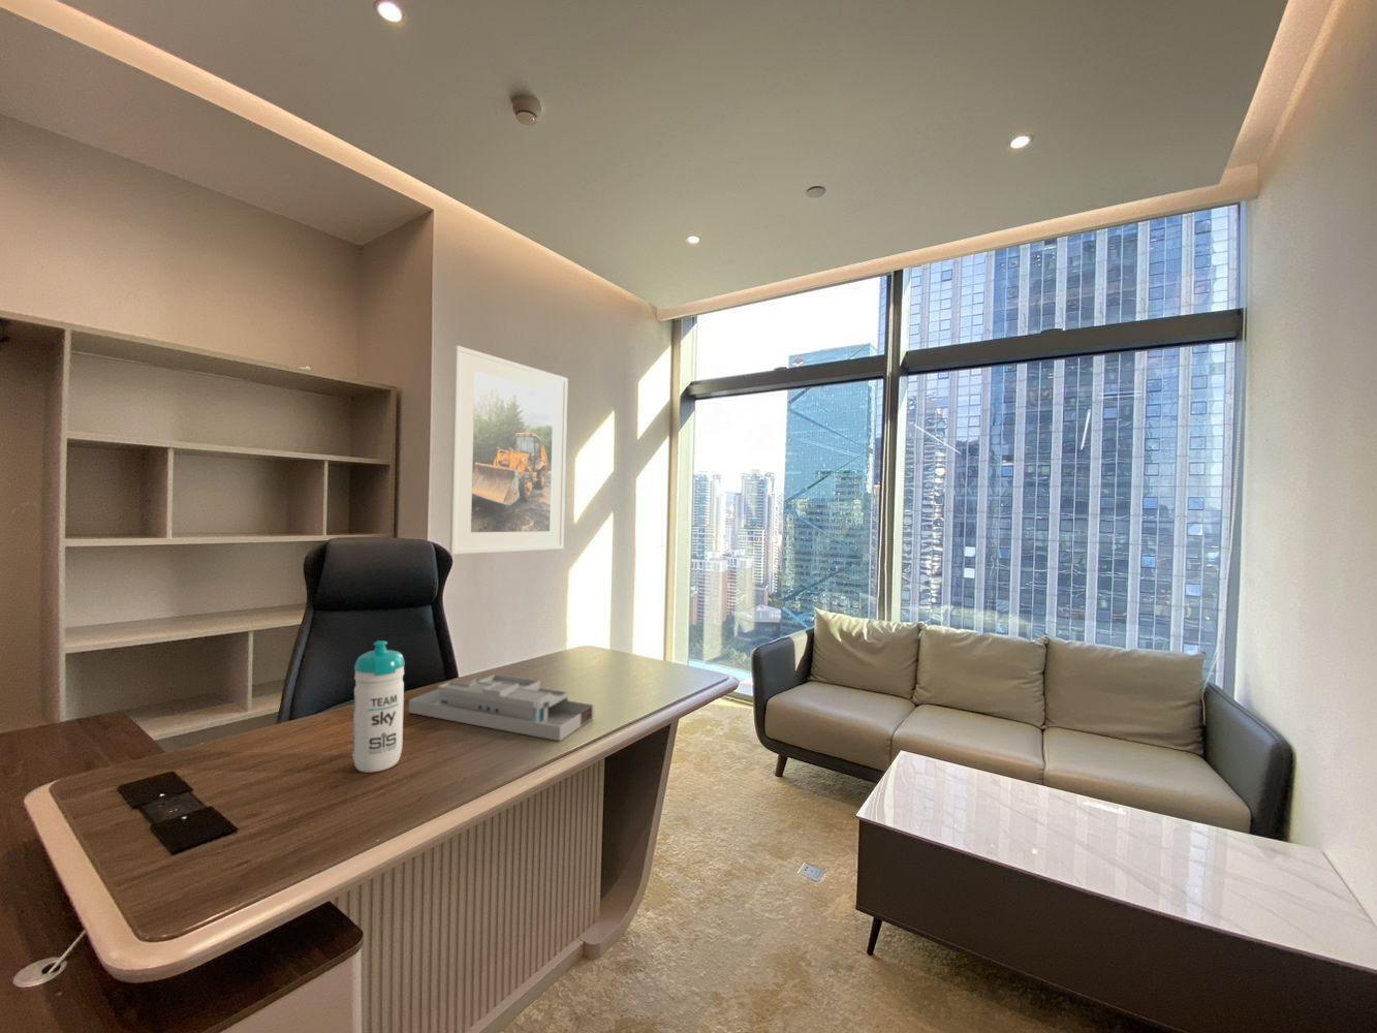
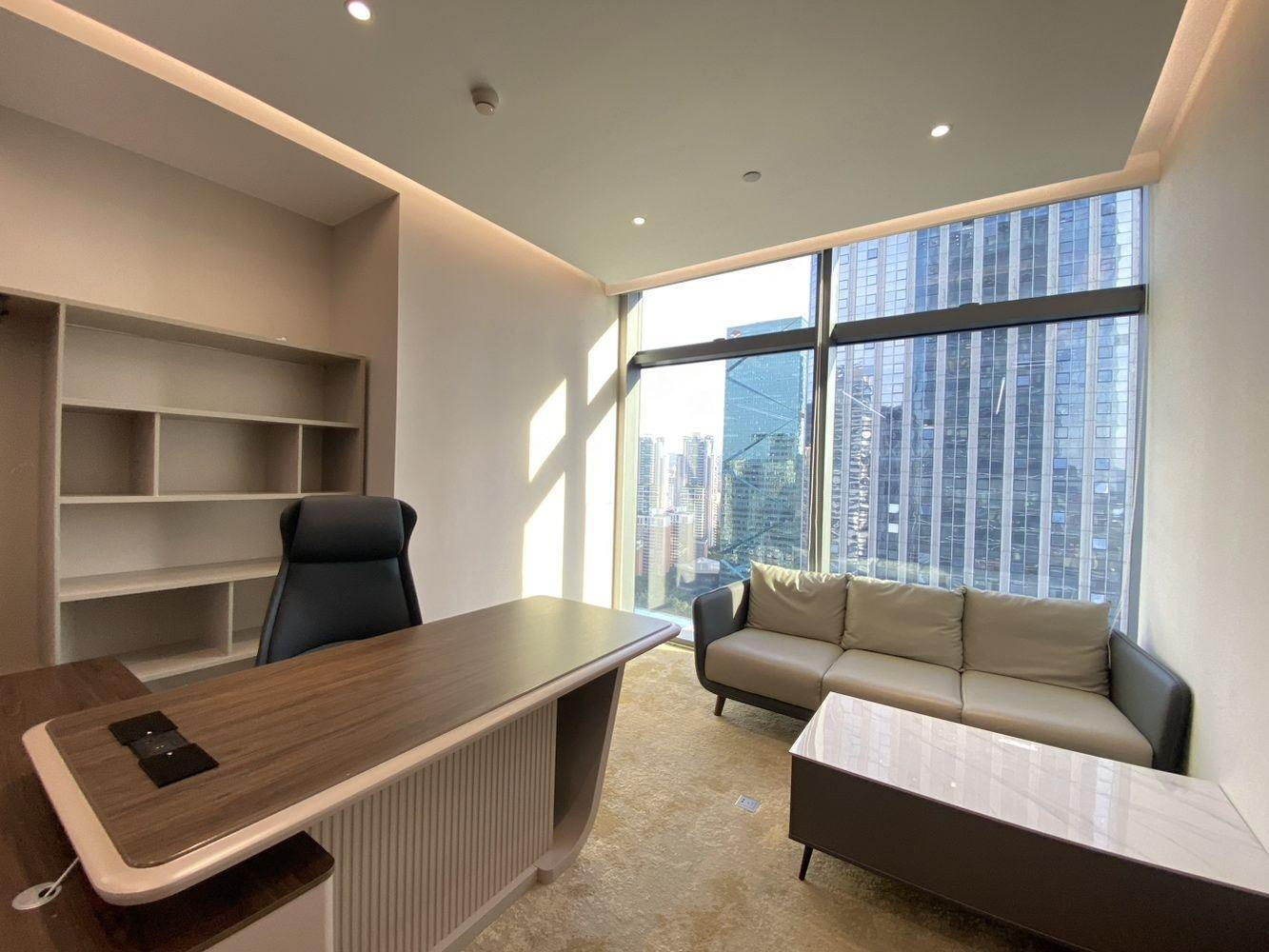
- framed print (513, 457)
- water bottle (379, 702)
- desk organizer (501, 699)
